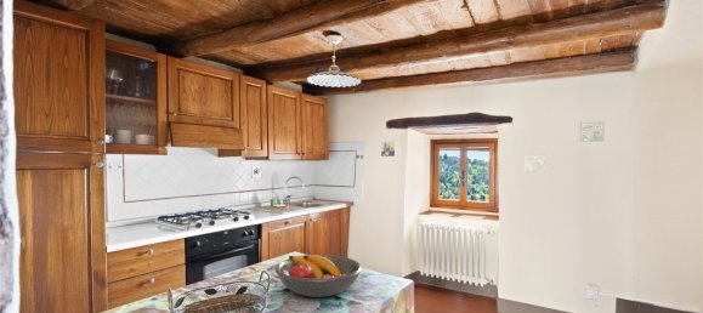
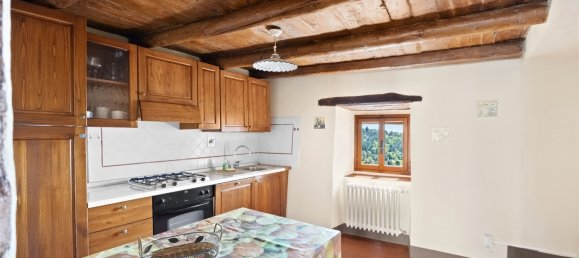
- fruit bowl (318, 274)
